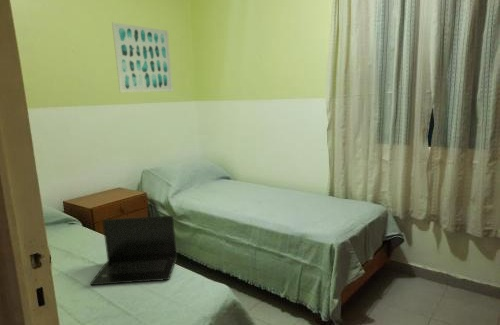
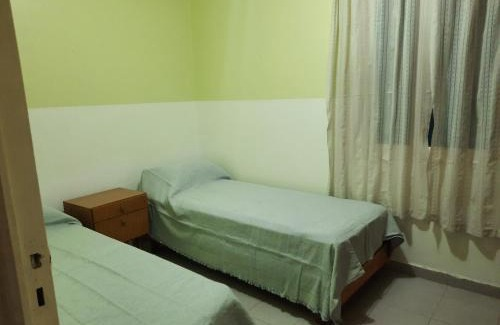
- laptop (134, 248)
- wall art (145, 59)
